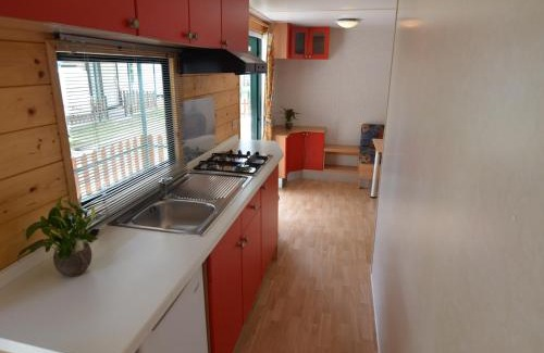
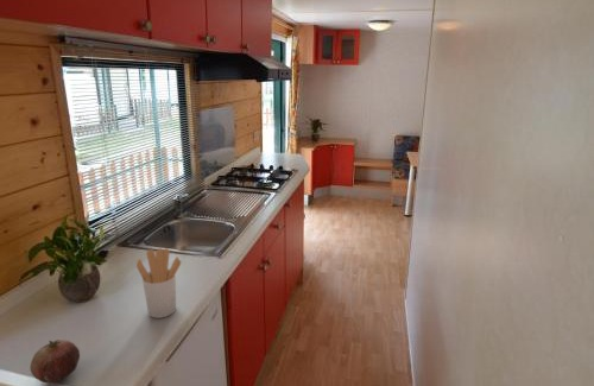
+ fruit (55, 359)
+ utensil holder (159, 280)
